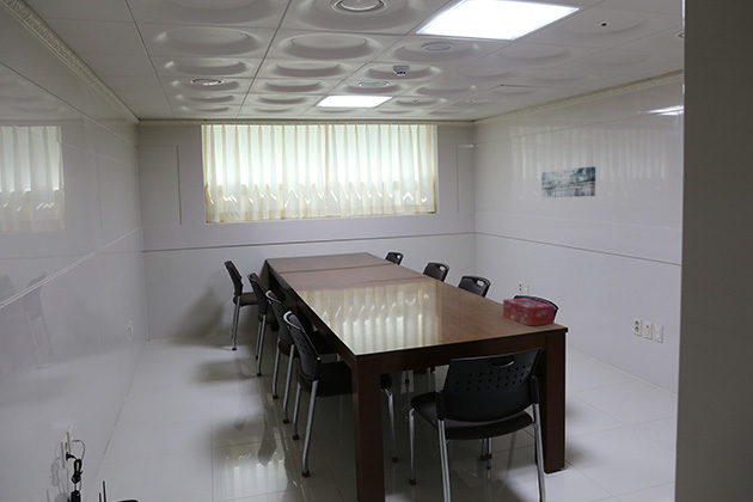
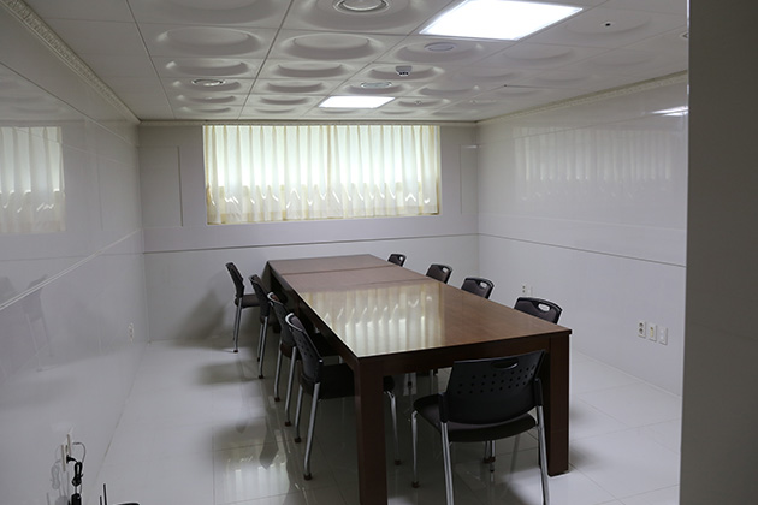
- tissue box (527, 311)
- wall art (567, 183)
